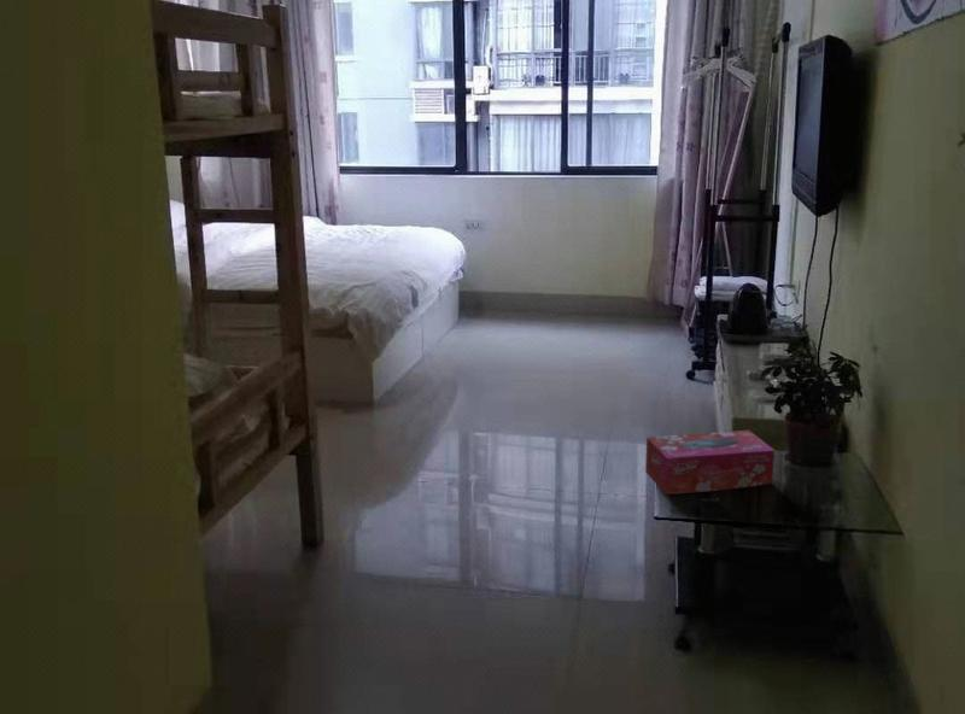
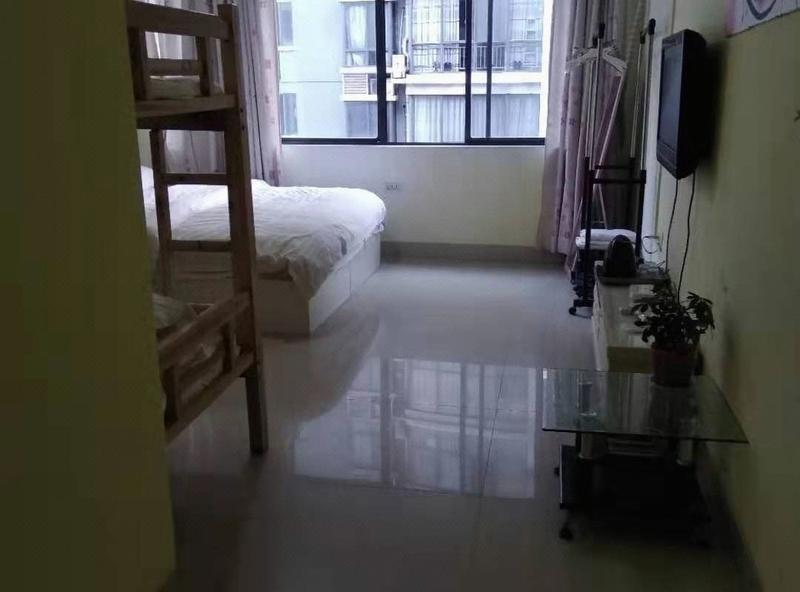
- tissue box (708, 461)
